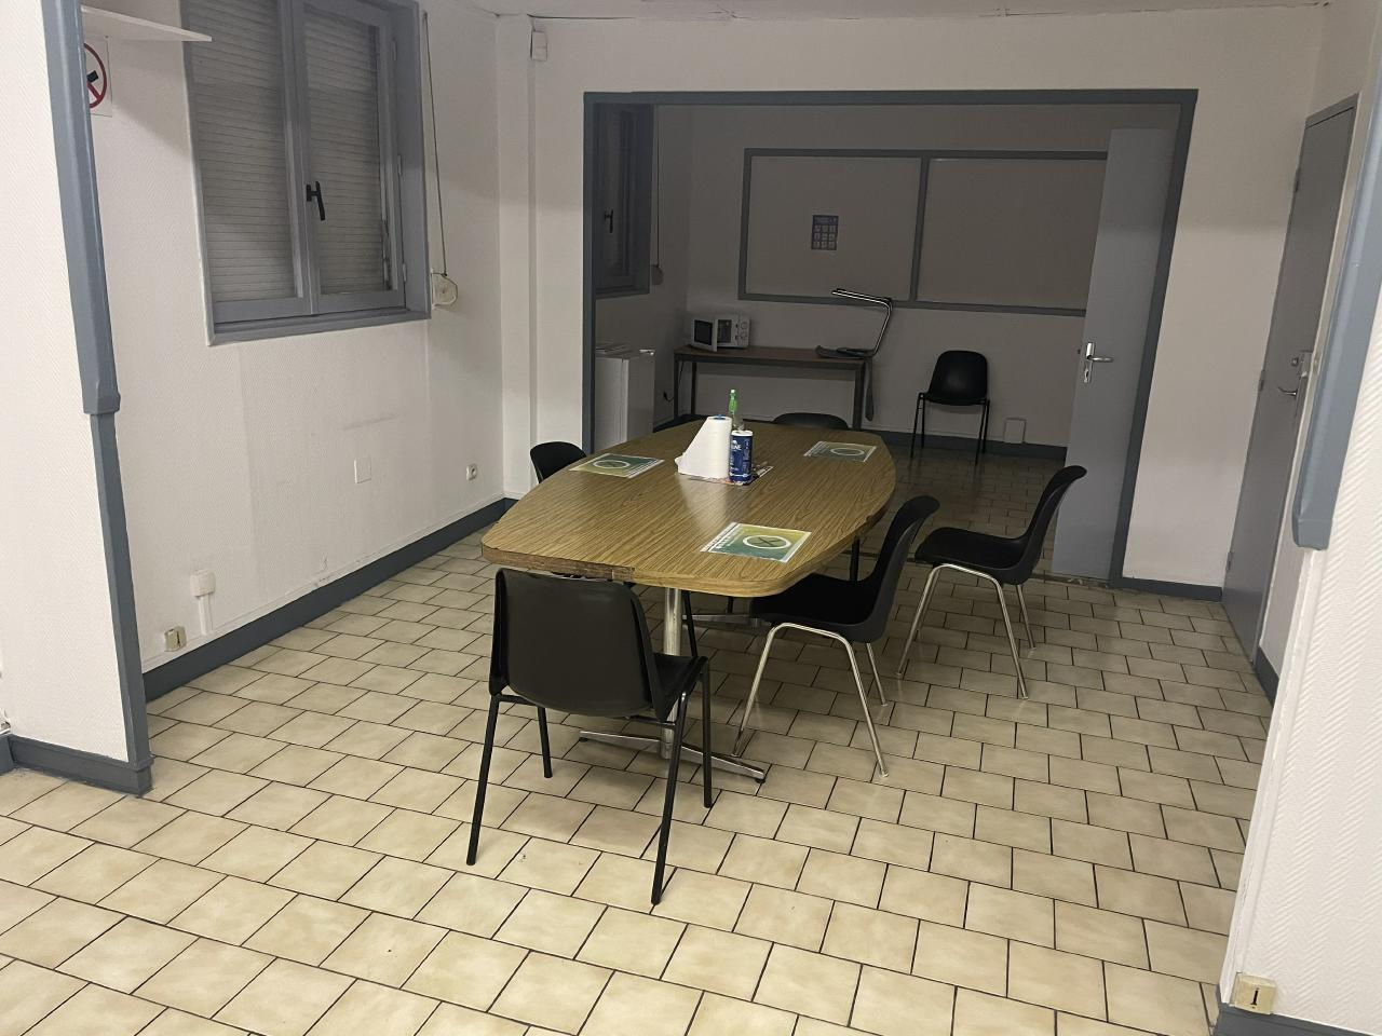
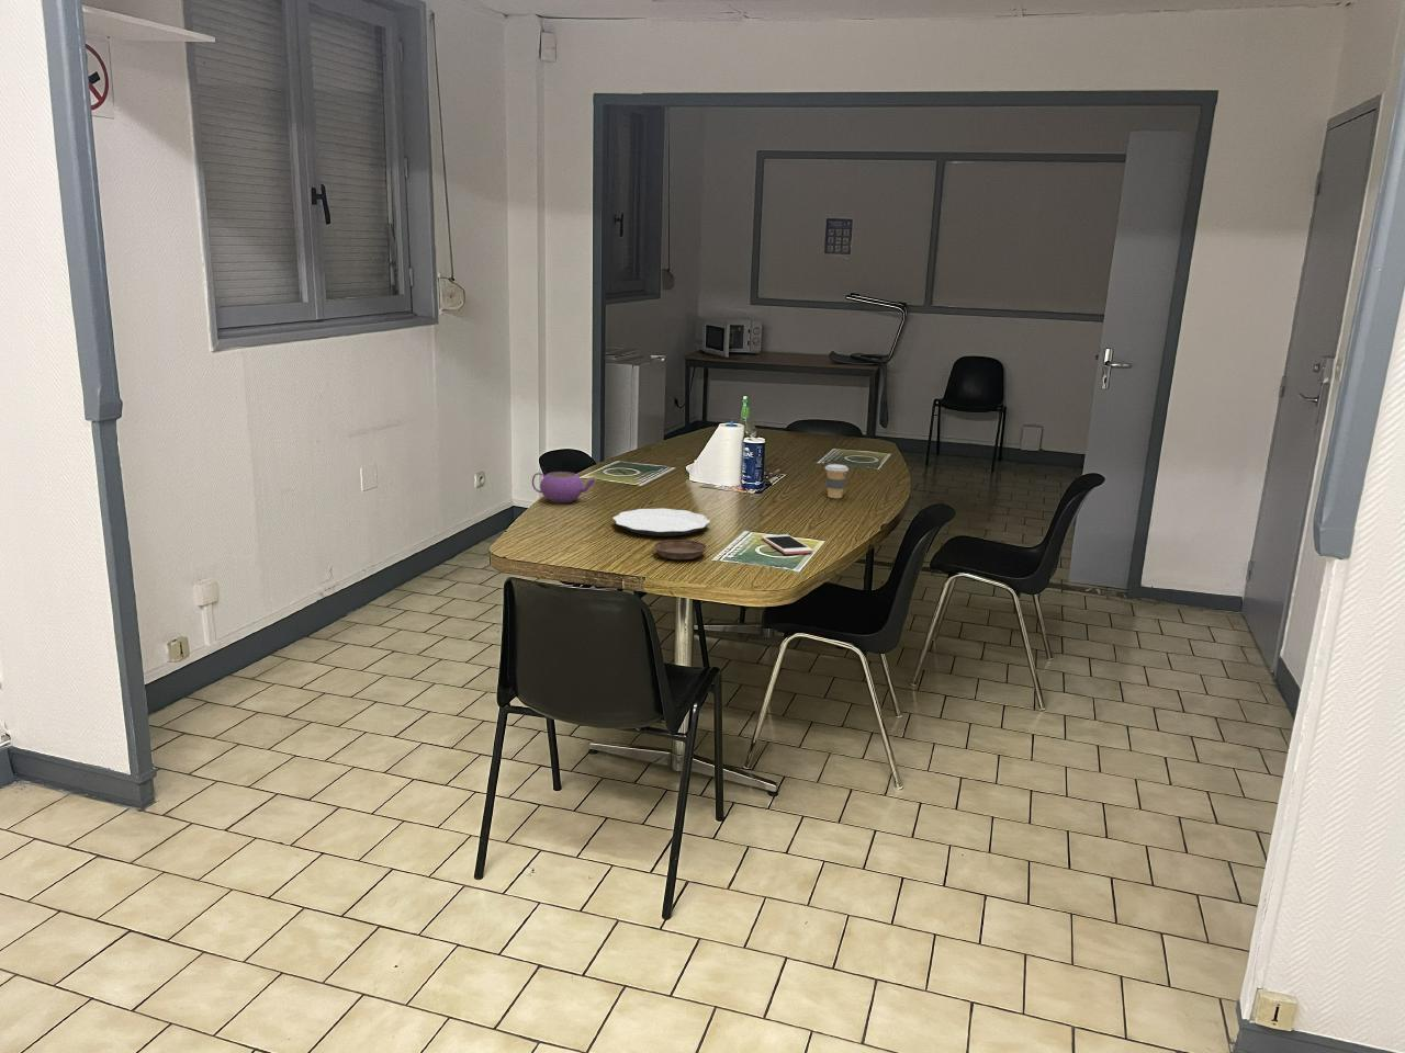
+ plate (660, 522)
+ cell phone (785, 544)
+ coffee cup (835, 480)
+ teapot (563, 487)
+ saucer (679, 550)
